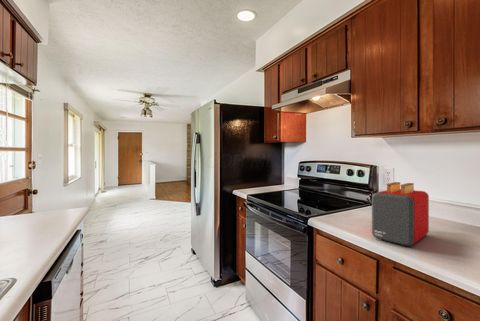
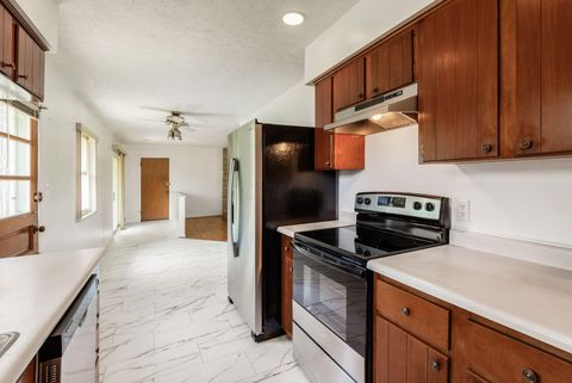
- toaster (400, 209)
